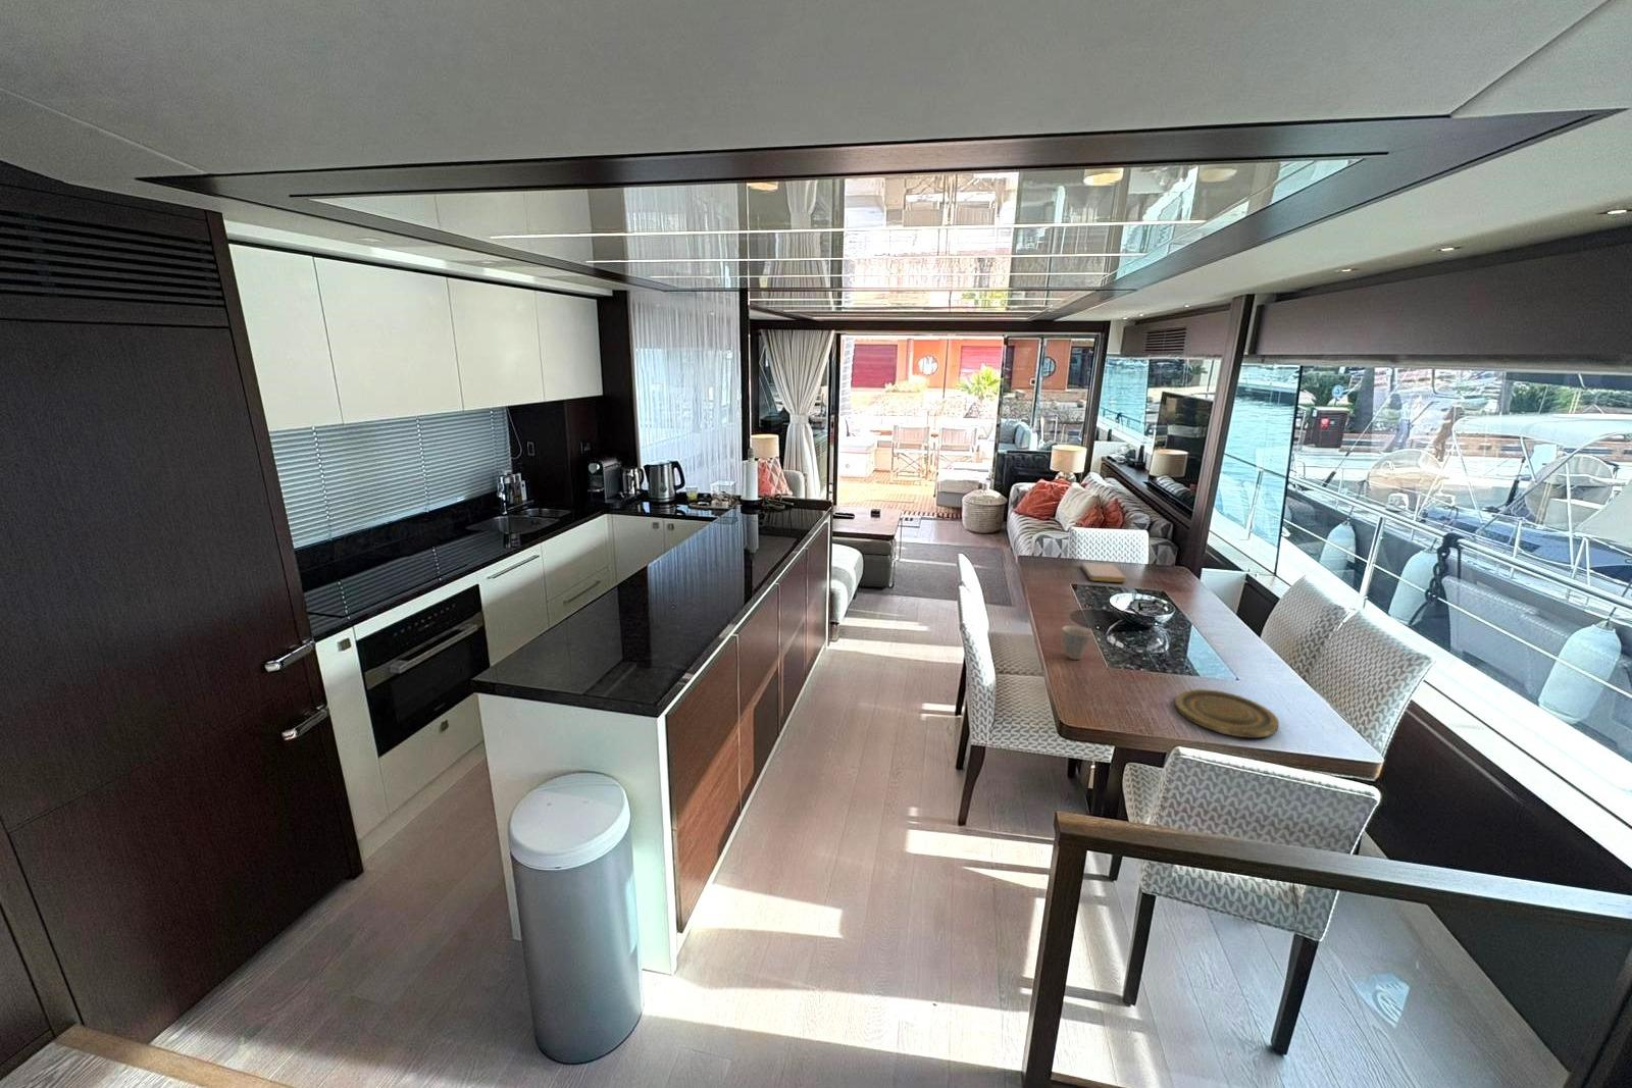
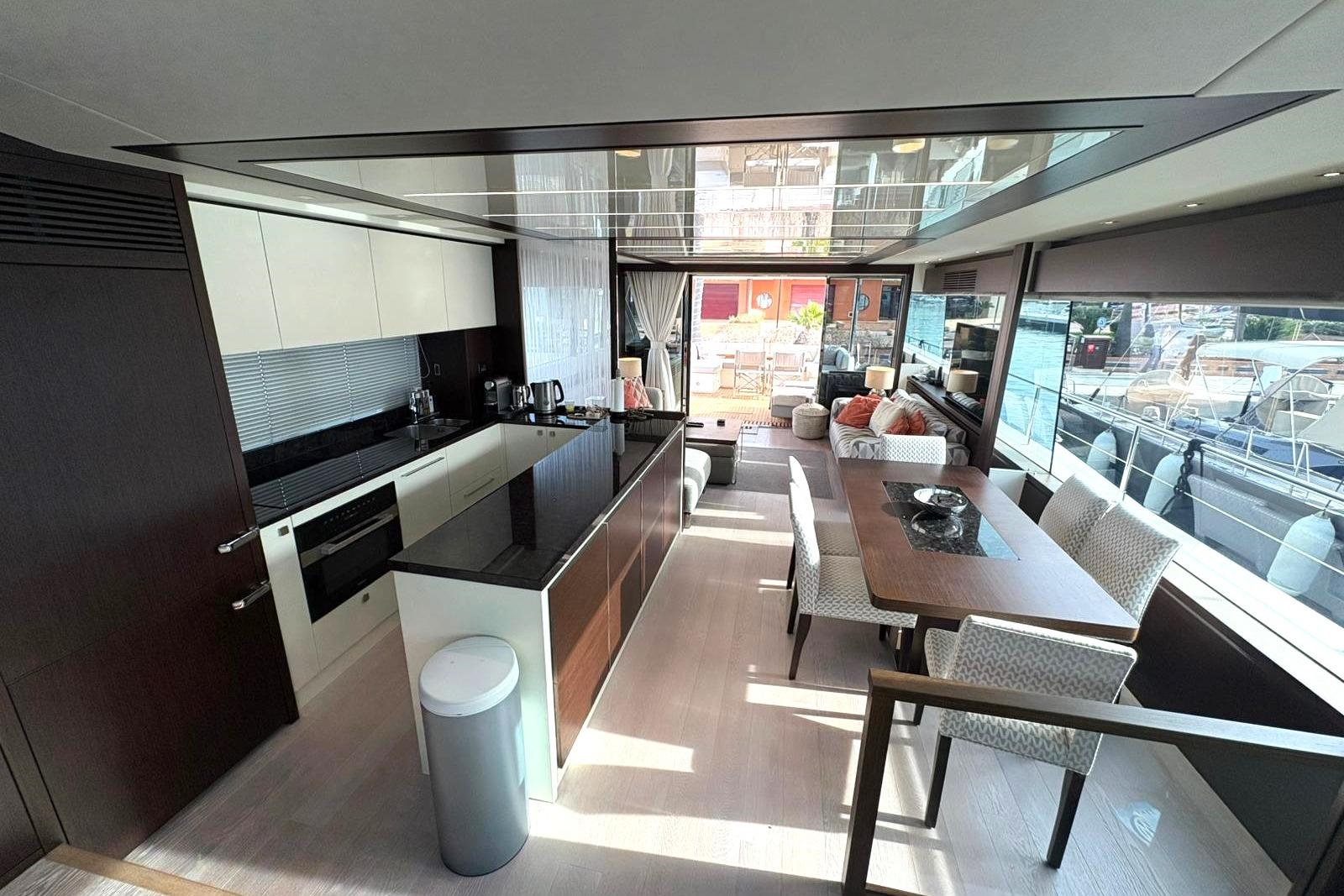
- notebook (1101, 572)
- cup (1075, 644)
- plate (1225, 712)
